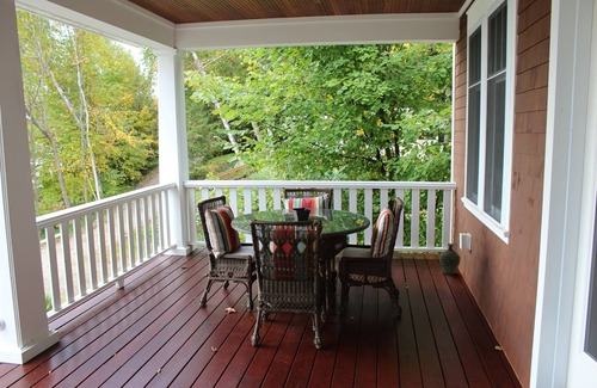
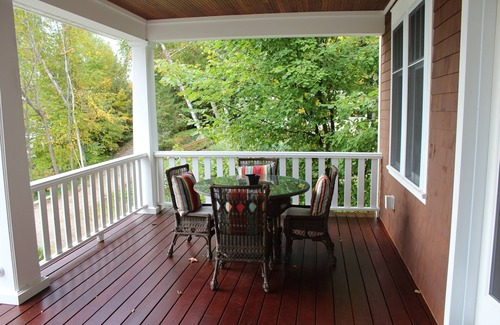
- ceramic jug (449, 258)
